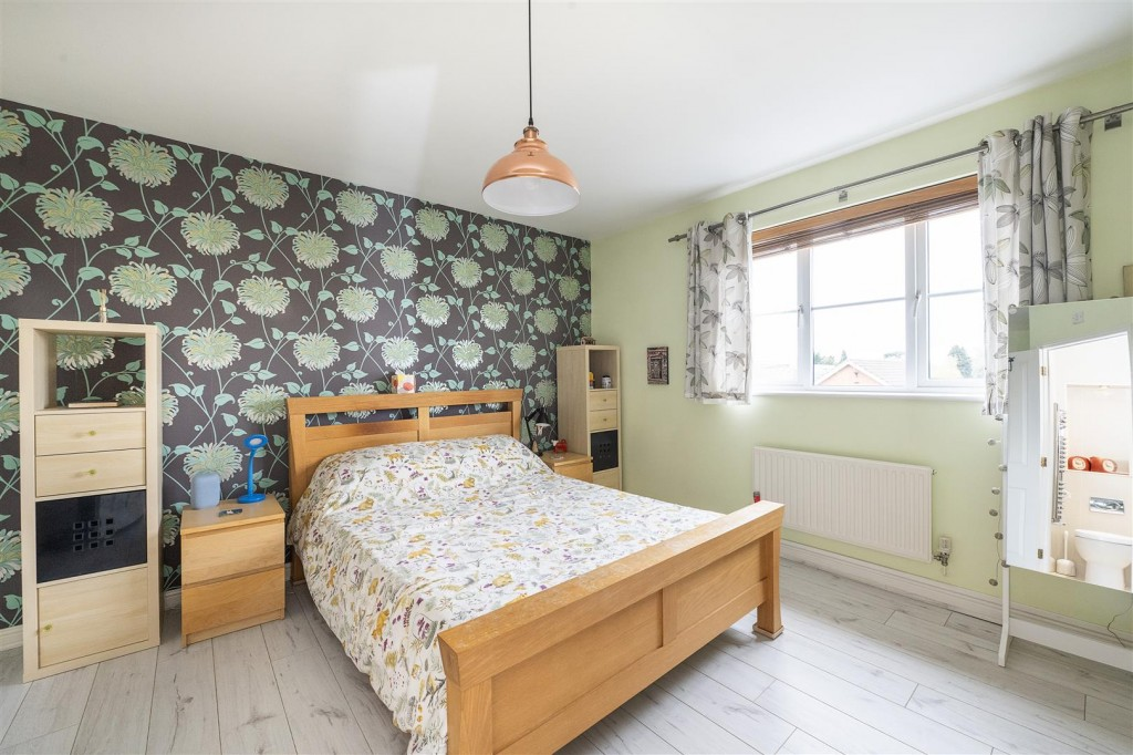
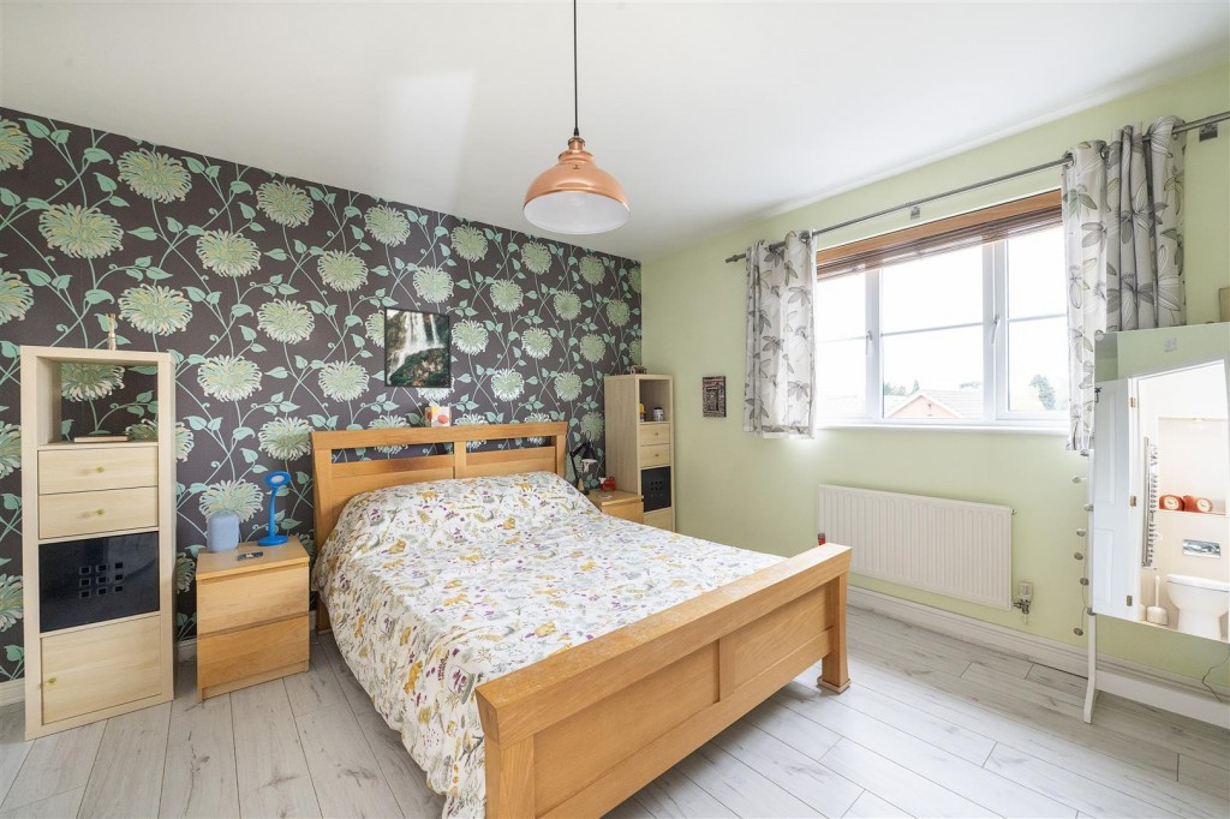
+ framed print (418, 348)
